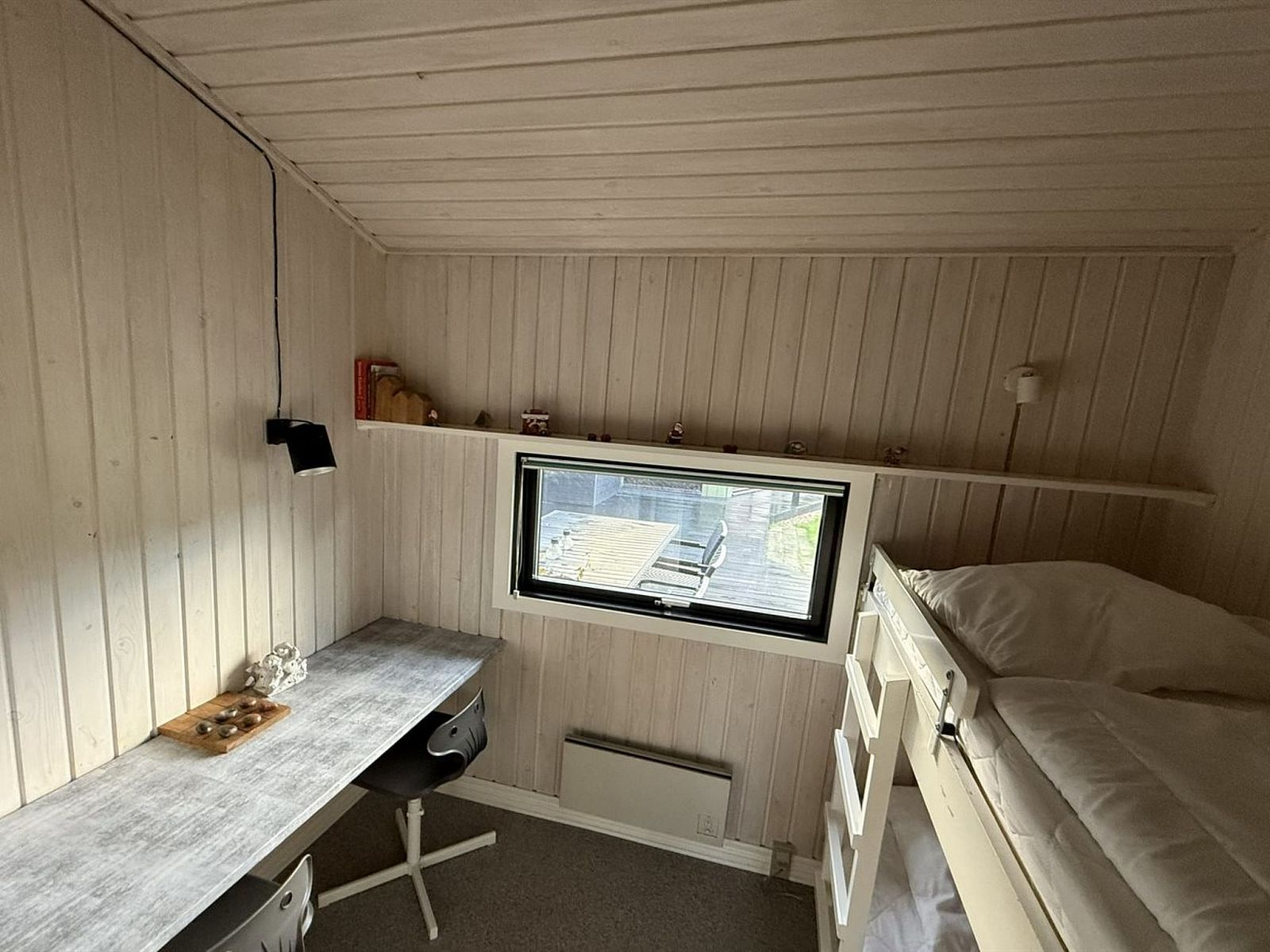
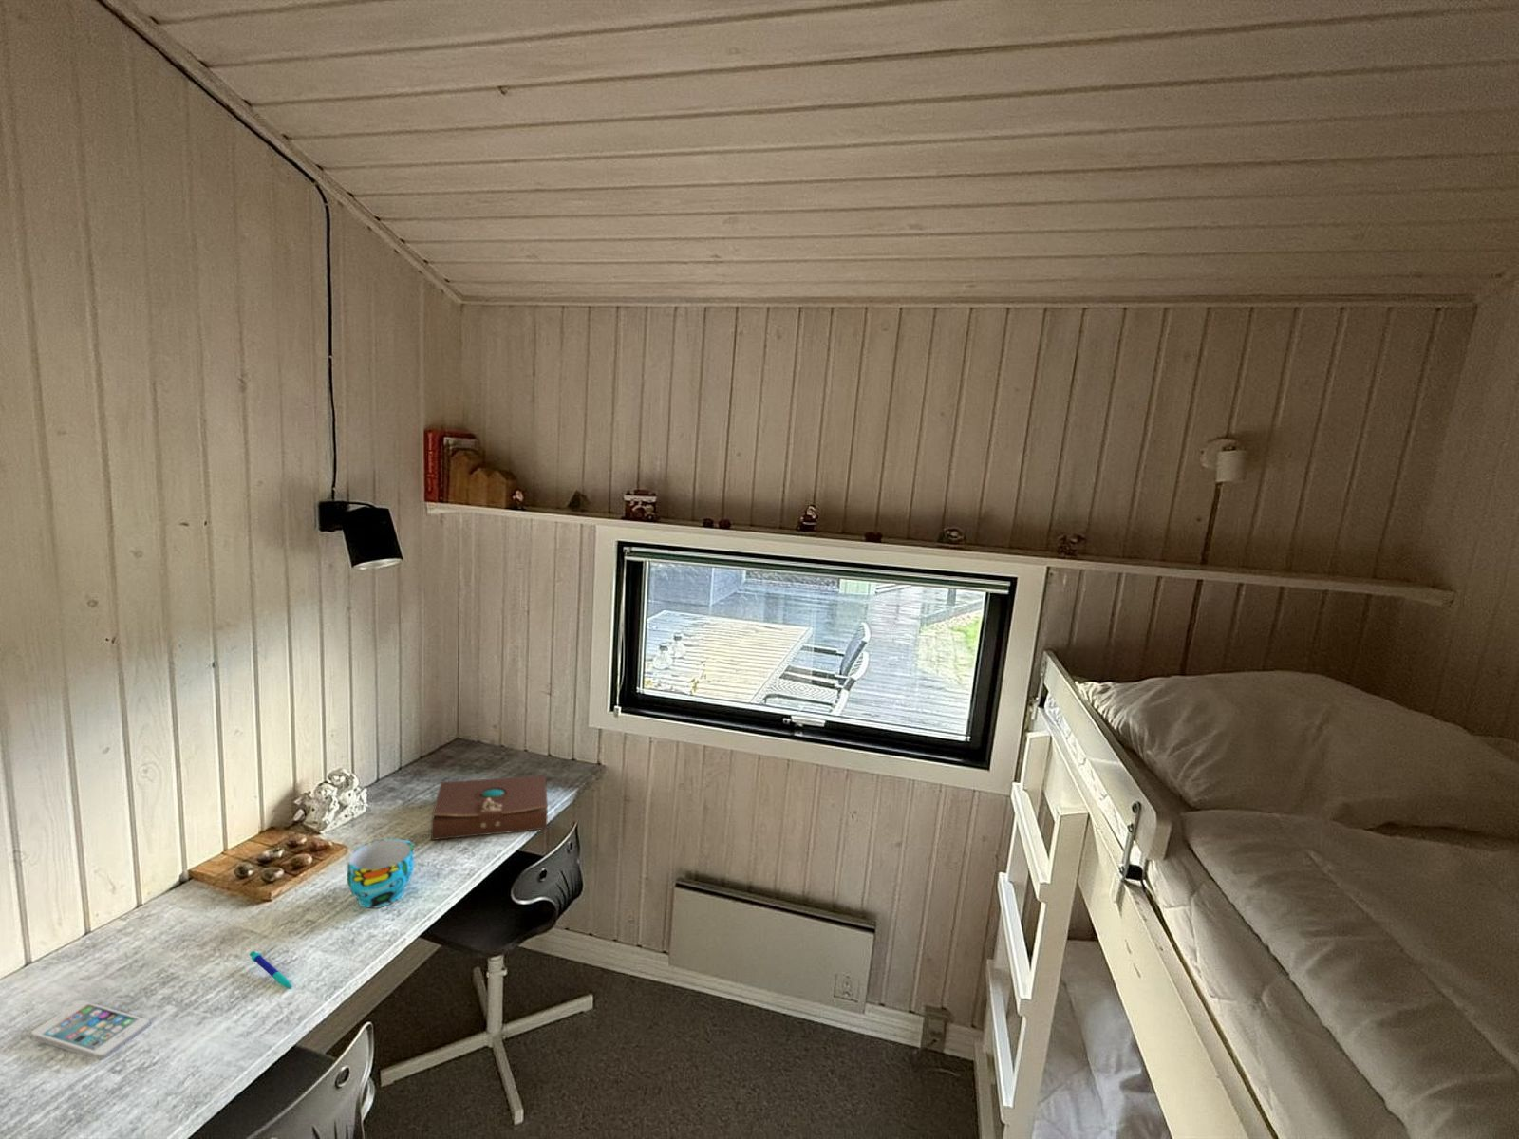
+ smartphone (91, 1029)
+ cup (382, 872)
+ pen (270, 970)
+ book (492, 802)
